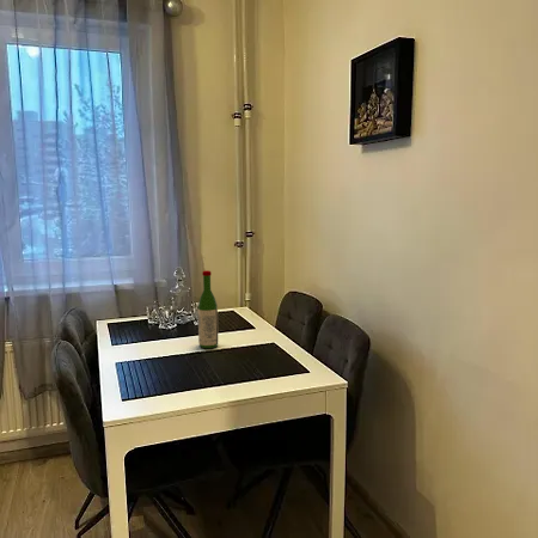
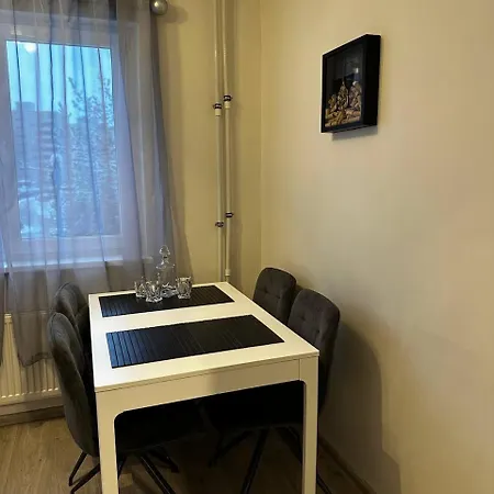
- wine bottle (207, 308)
